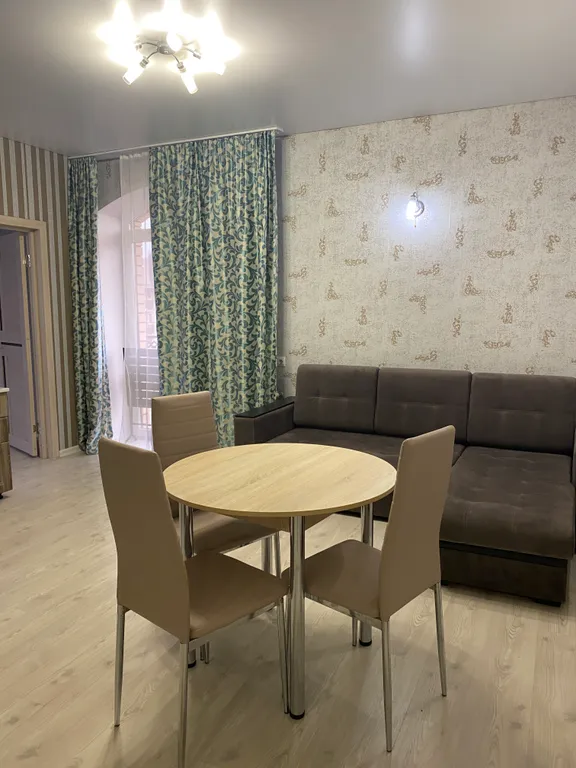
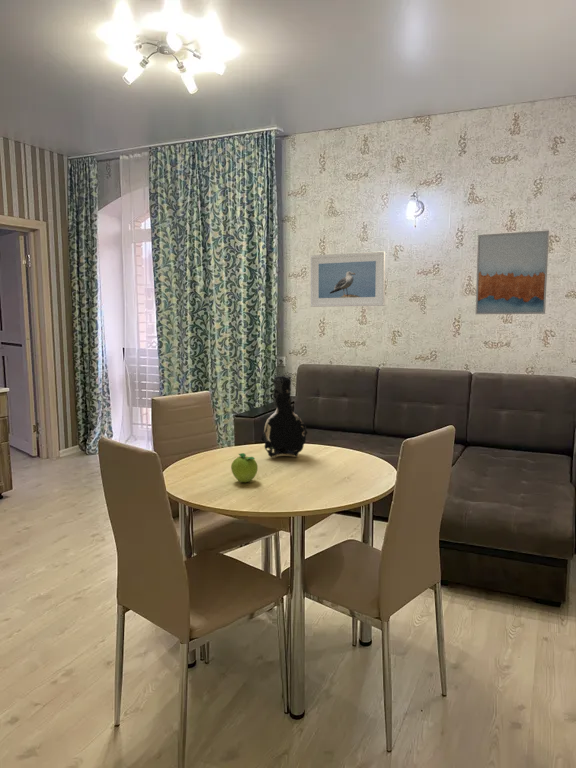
+ fruit (244, 468)
+ wall art (511, 273)
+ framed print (346, 280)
+ decorative vase (284, 415)
